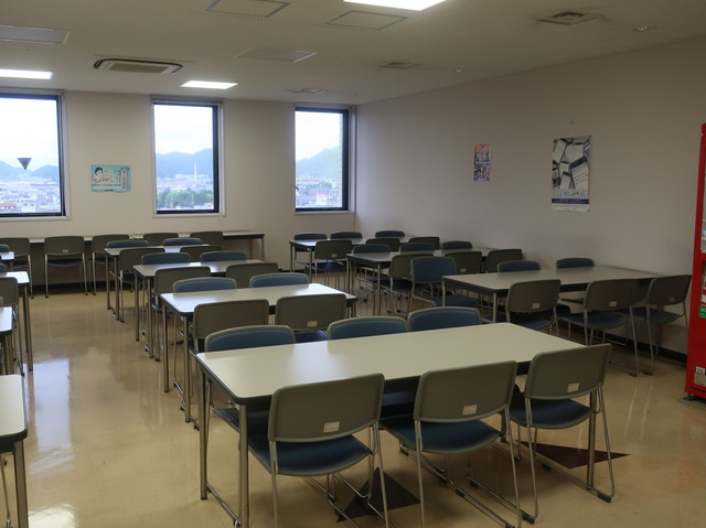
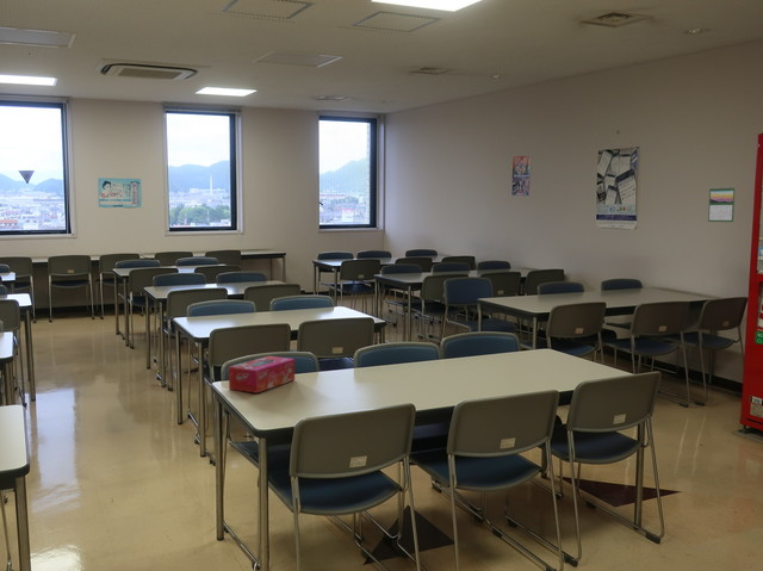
+ tissue box (262, 373)
+ calendar (721, 204)
